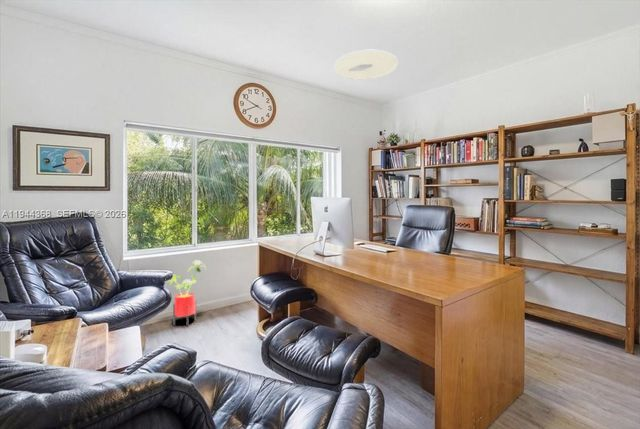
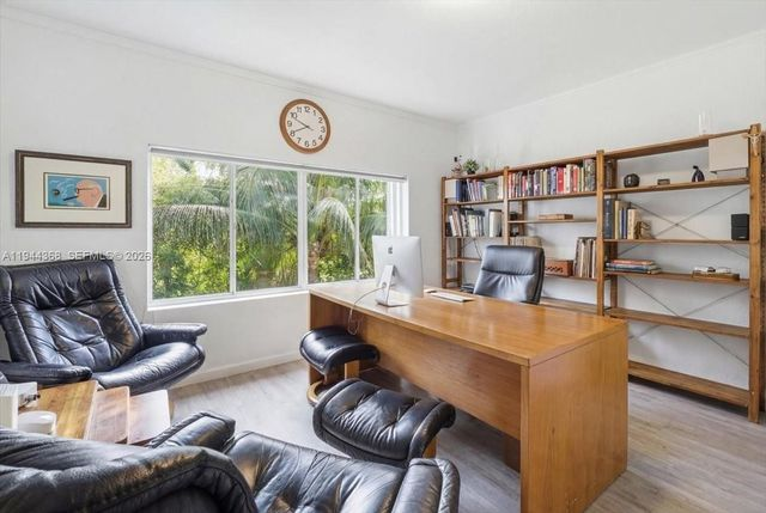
- ceiling light (365, 63)
- house plant (188, 291)
